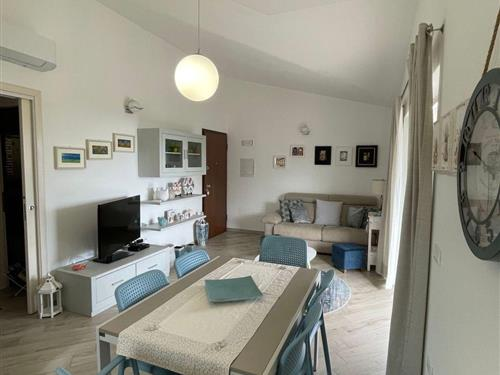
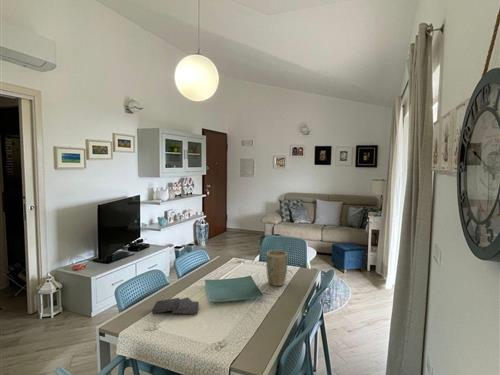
+ book (176, 305)
+ plant pot (276, 268)
